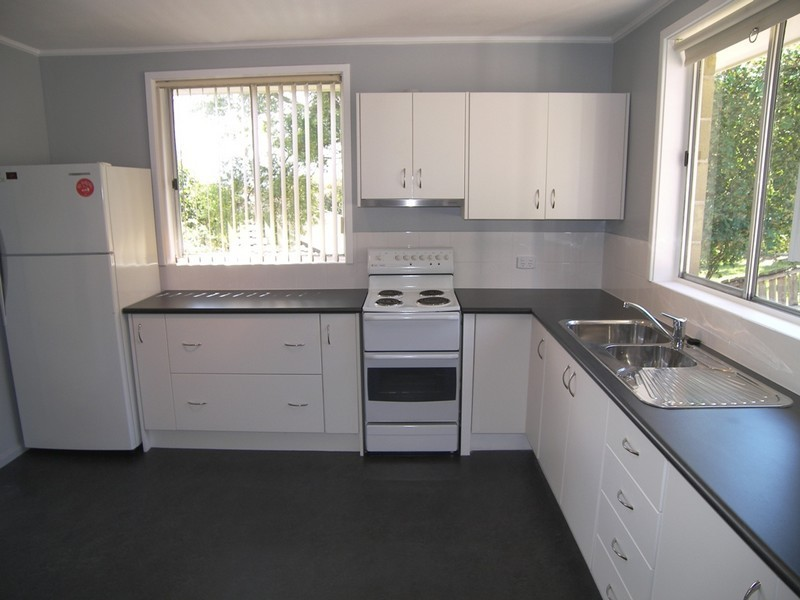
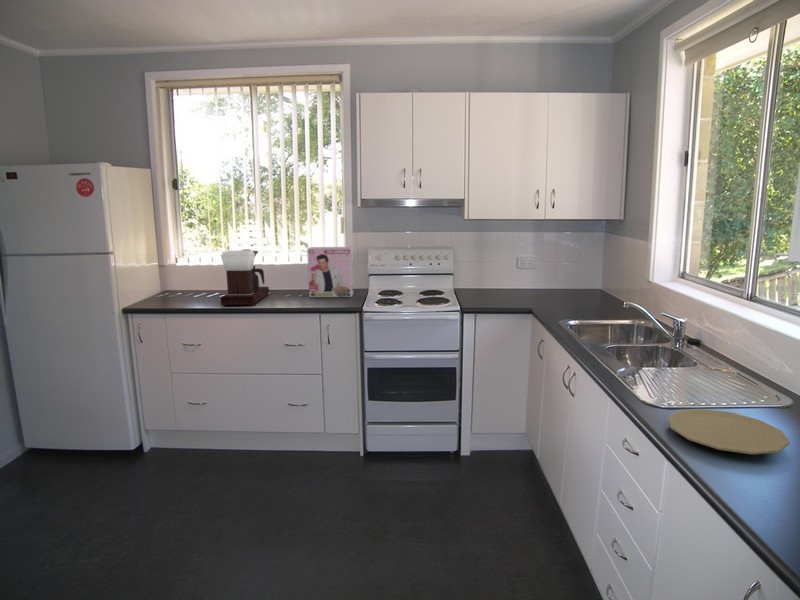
+ plate (725, 433)
+ cereal box (330, 271)
+ coffee maker (244, 275)
